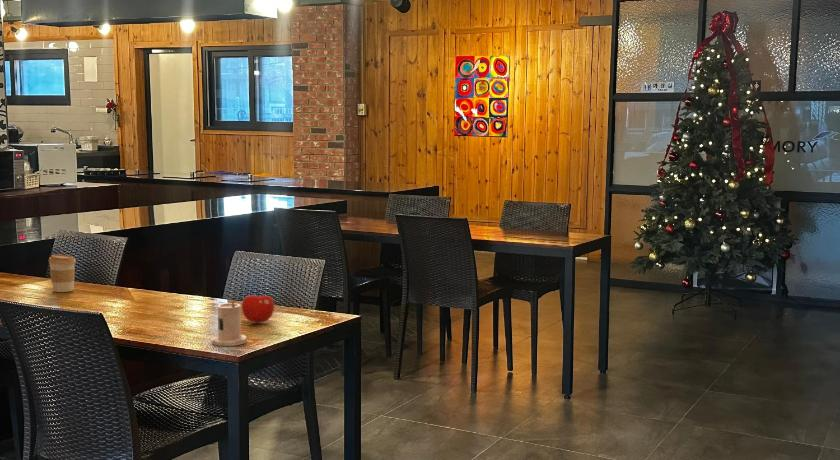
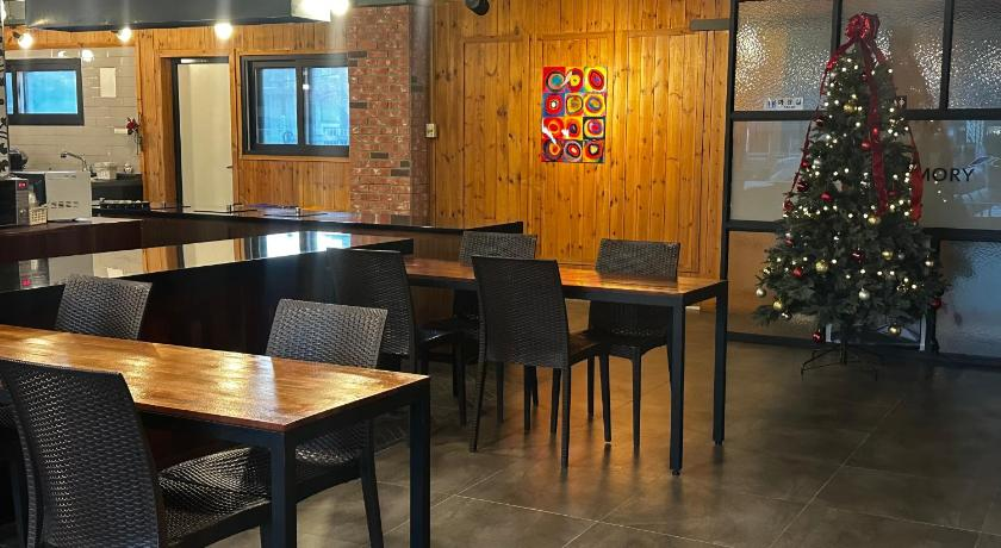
- fruit (258, 306)
- candle (229, 321)
- coffee cup (62, 272)
